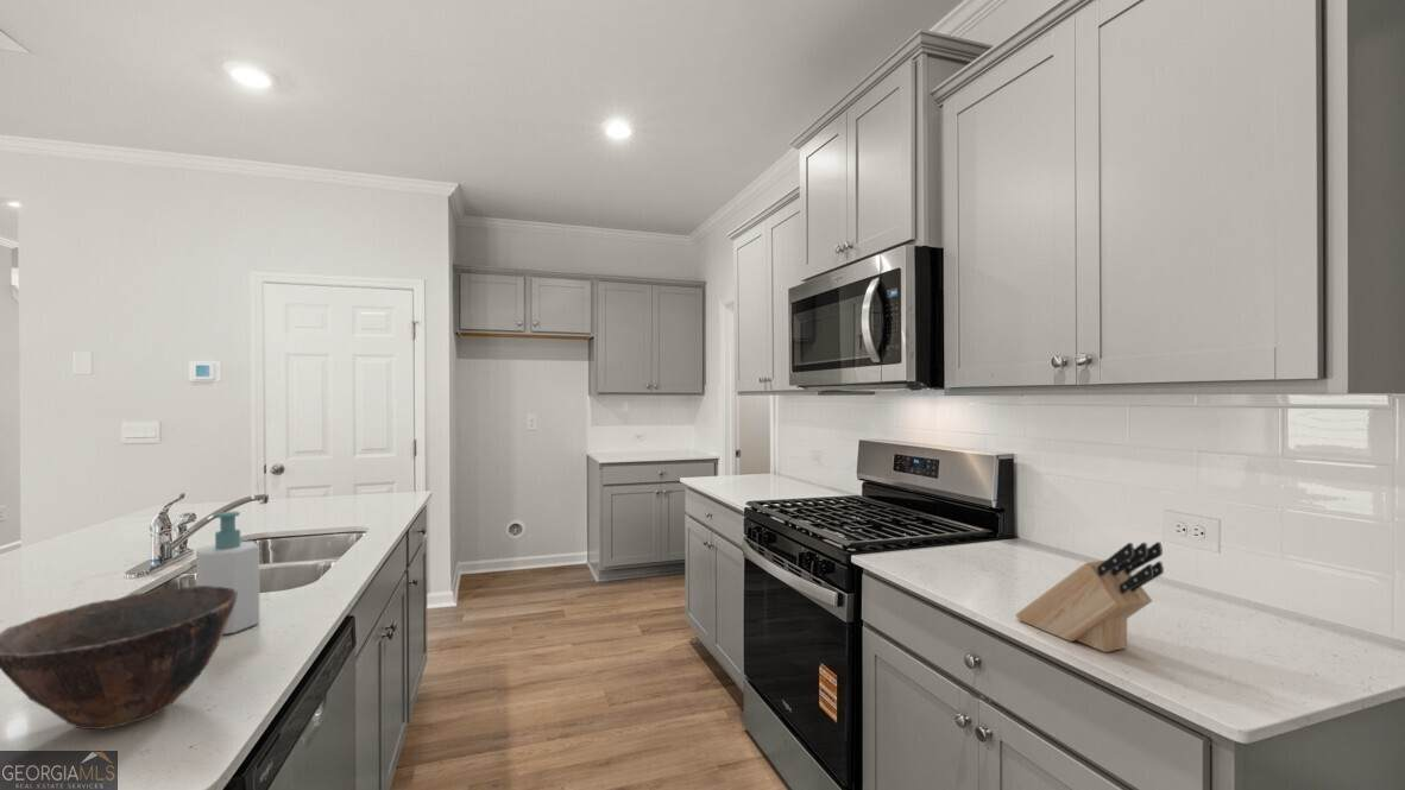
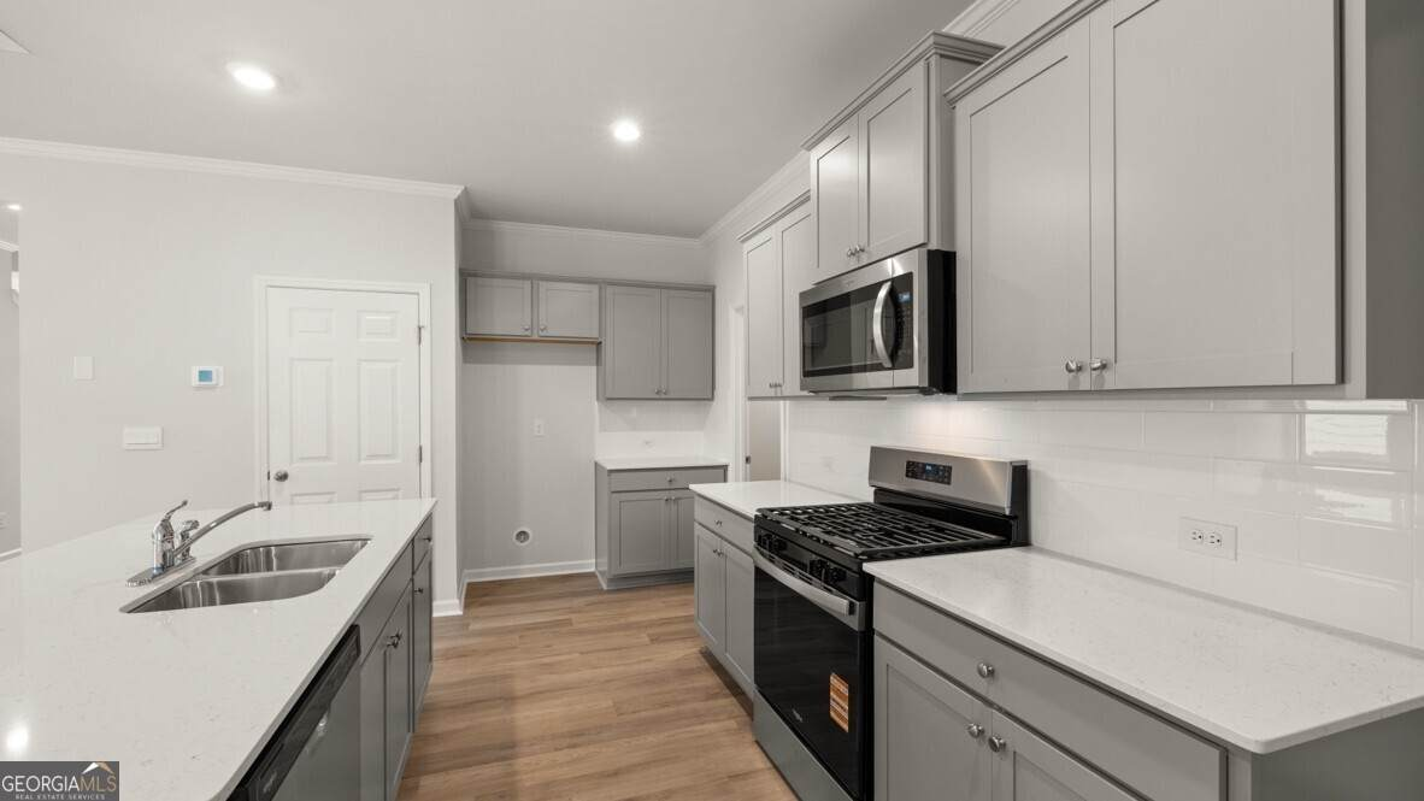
- soap bottle (228, 569)
- knife block (1088, 583)
- bowl (126, 663)
